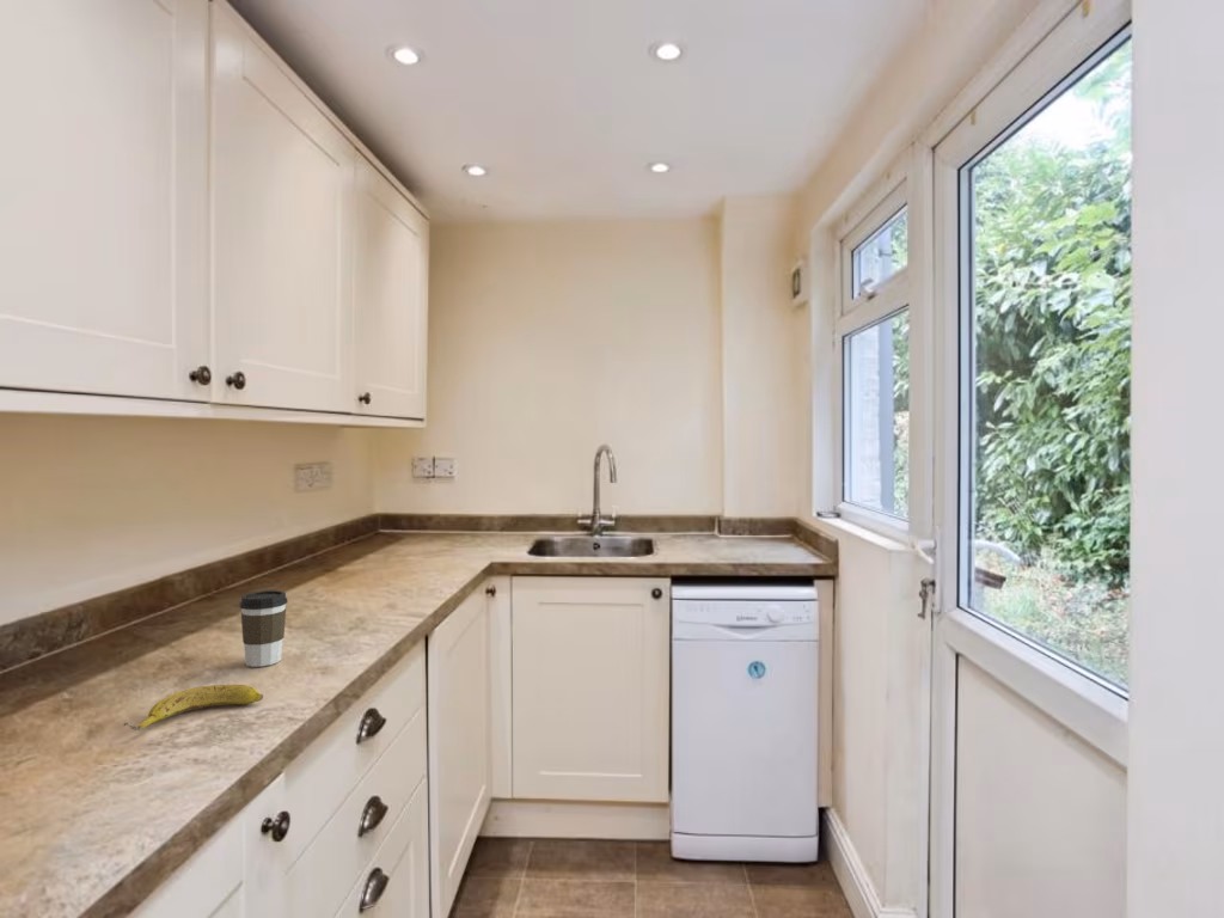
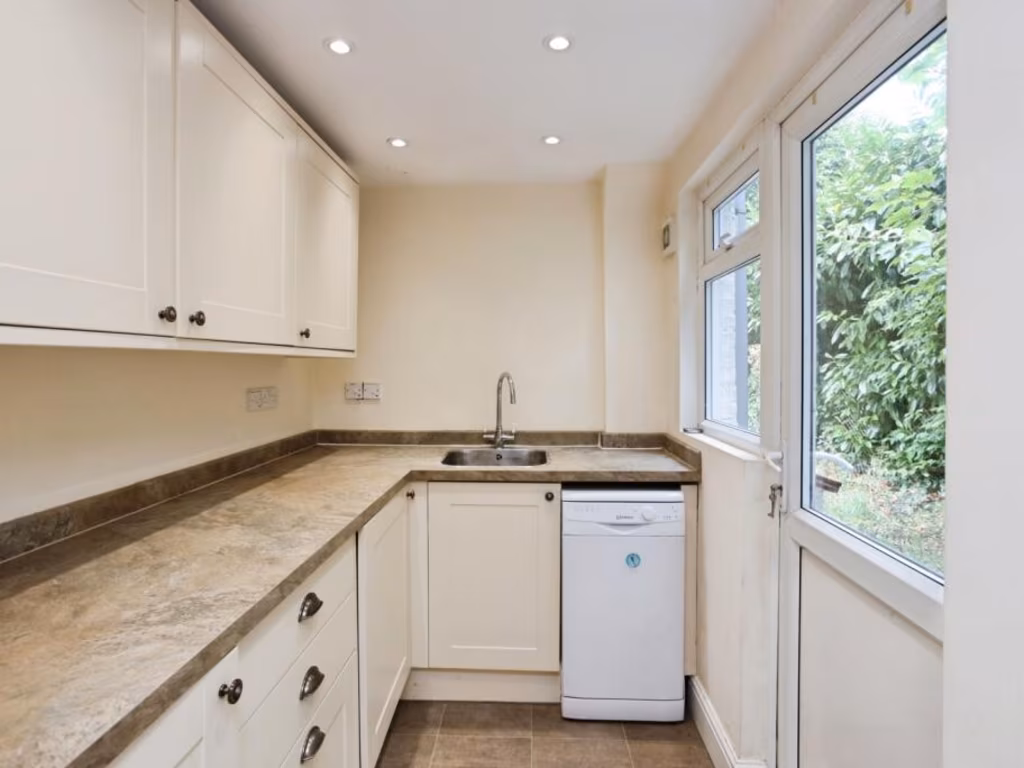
- coffee cup (263, 628)
- banana (200, 704)
